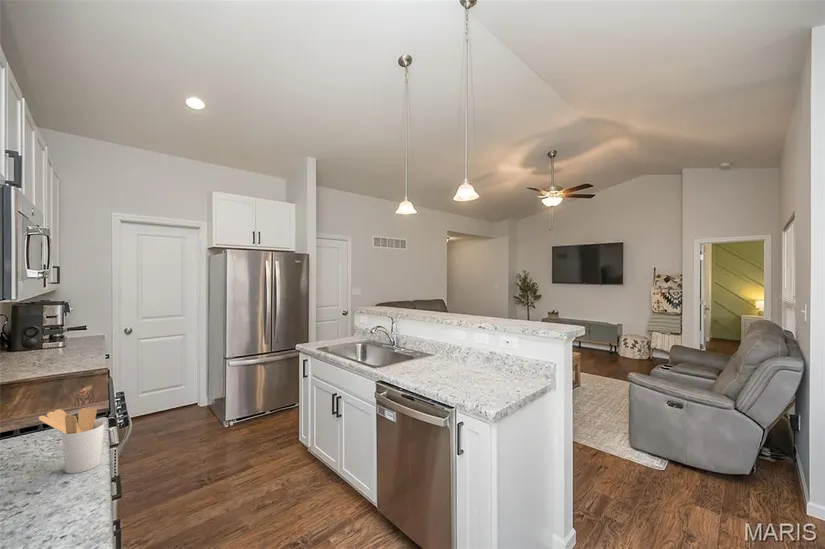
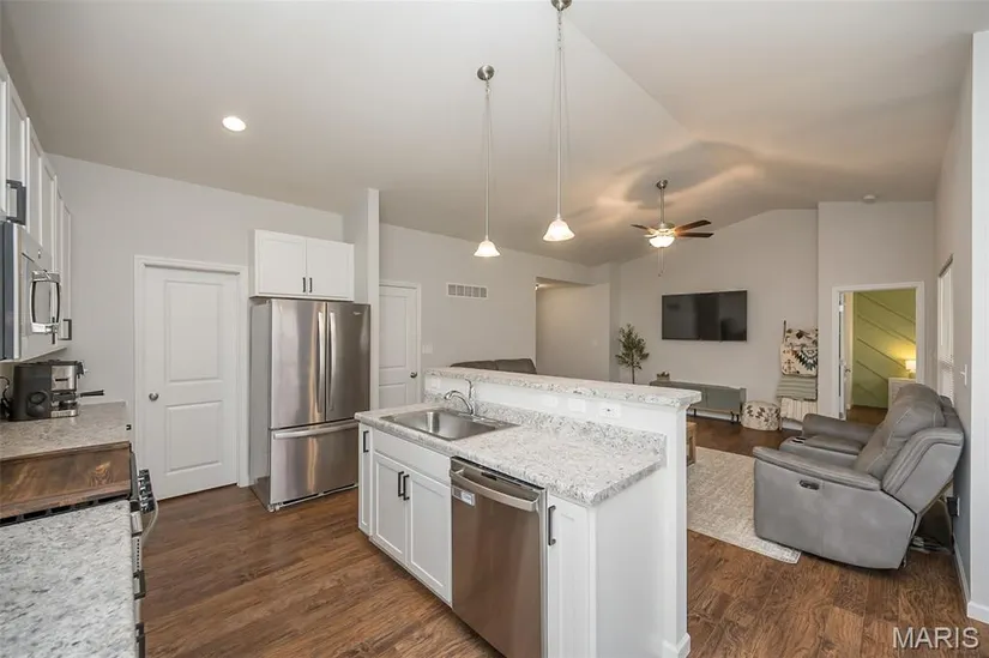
- utensil holder (73, 437)
